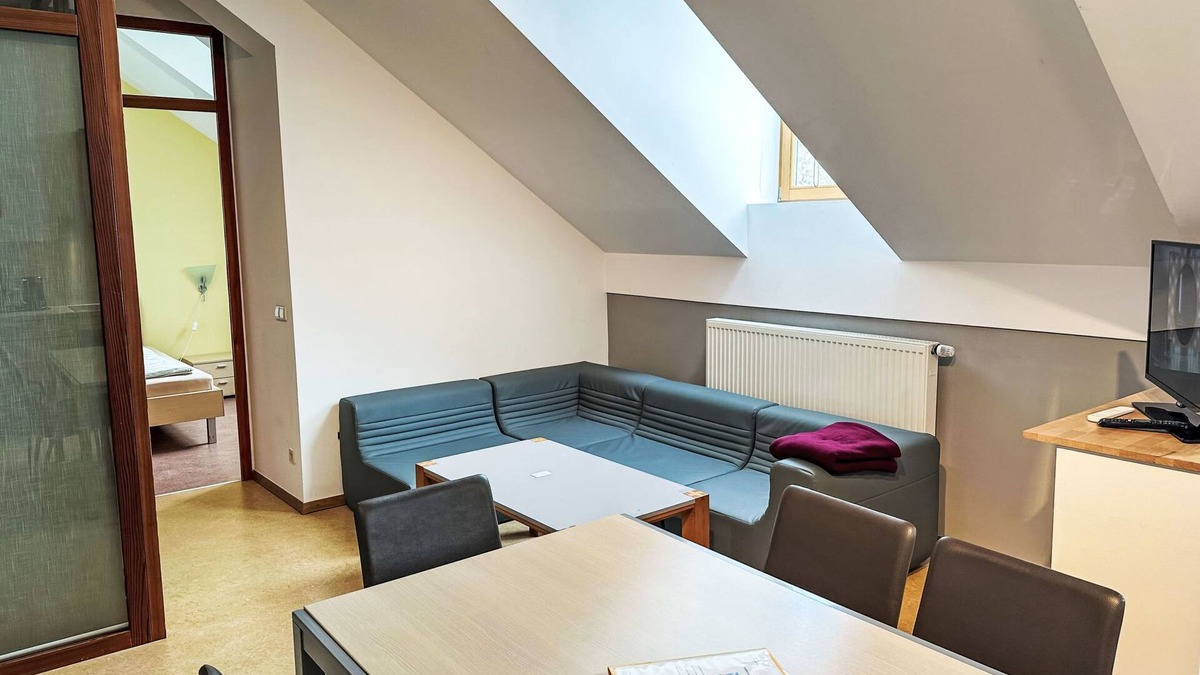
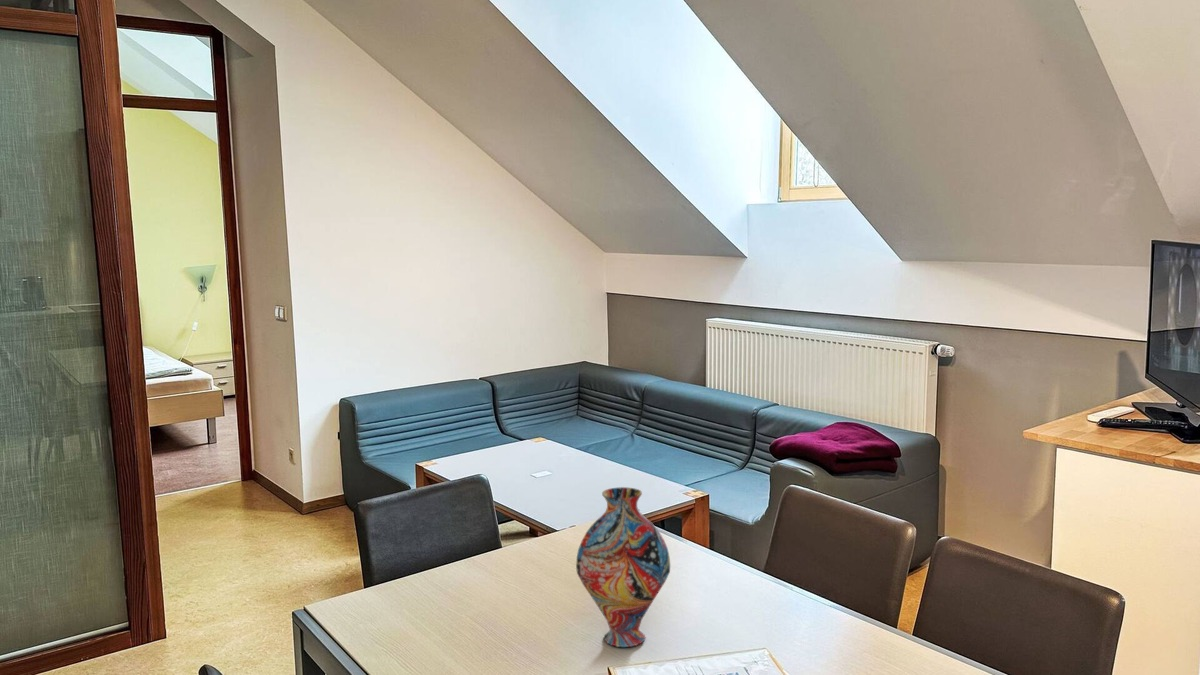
+ vase (623, 565)
